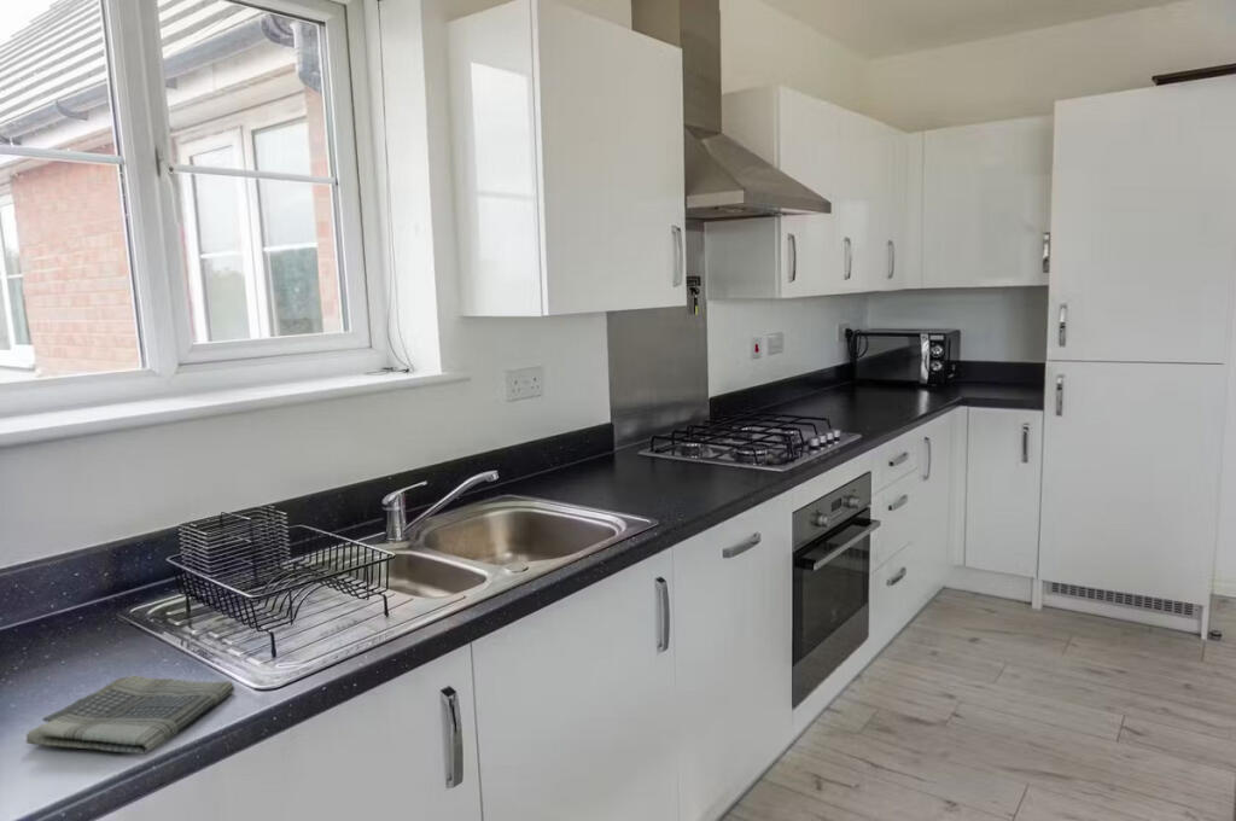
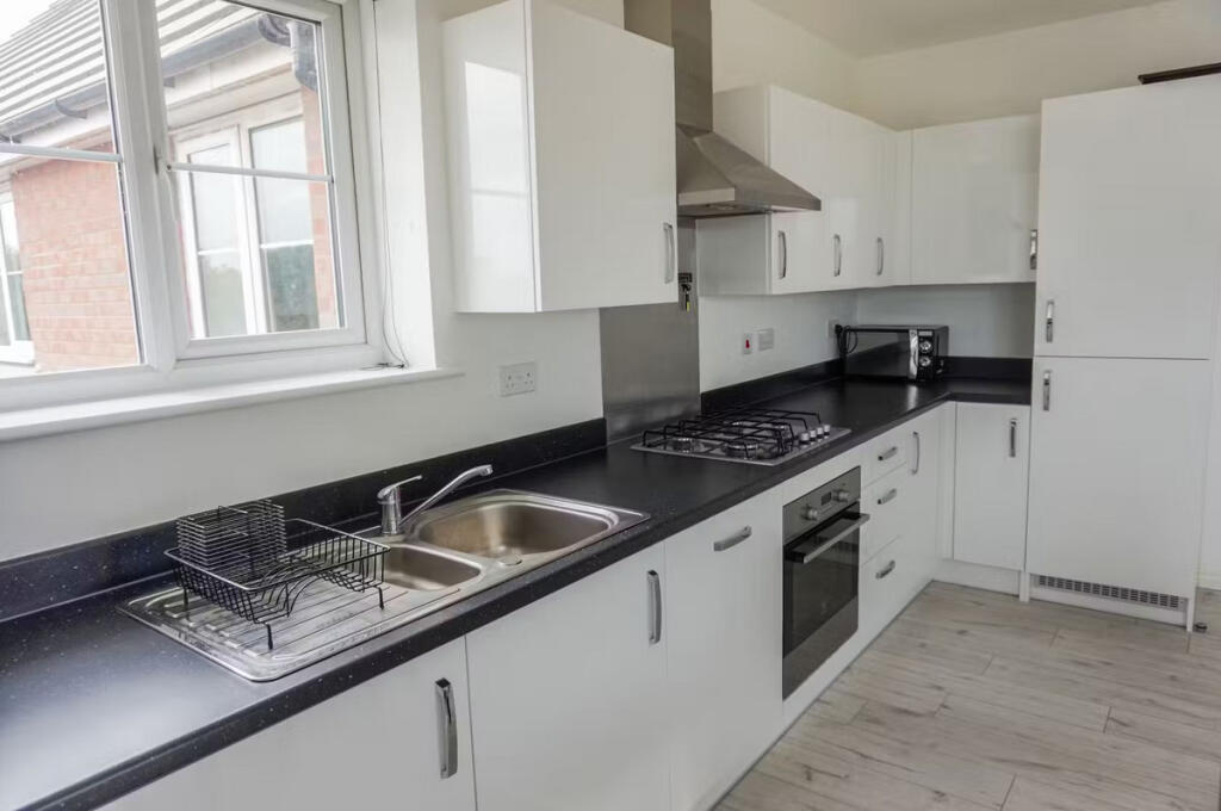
- dish towel (134, 708)
